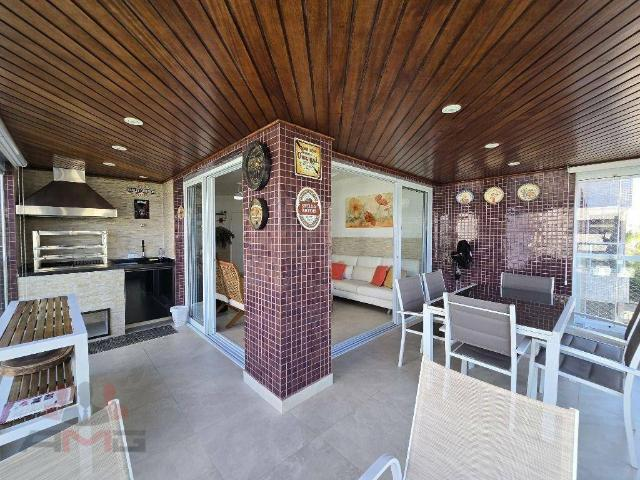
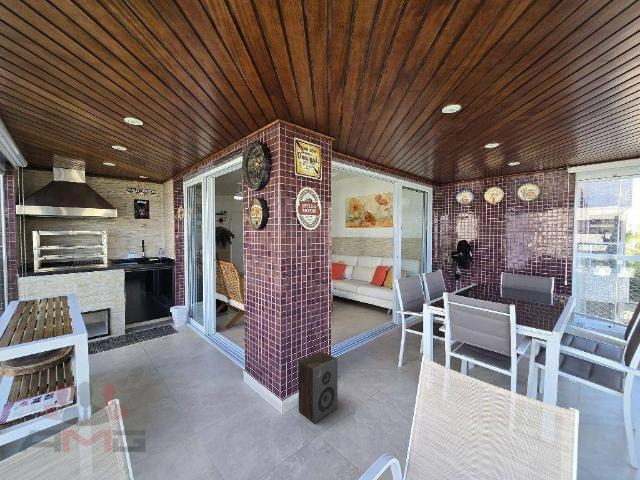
+ speaker (318, 384)
